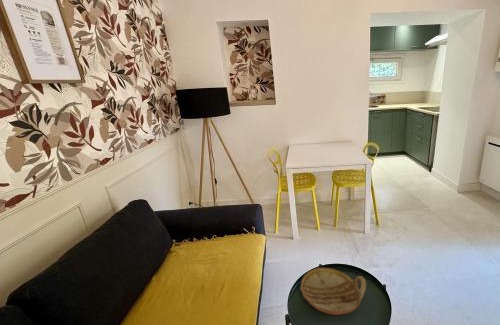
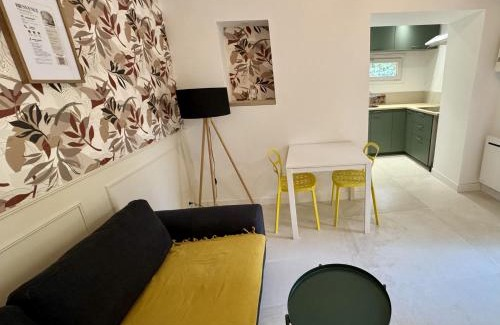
- ceramic bowl (332, 289)
